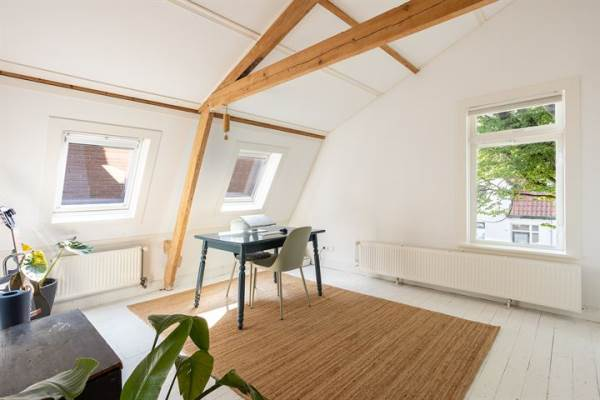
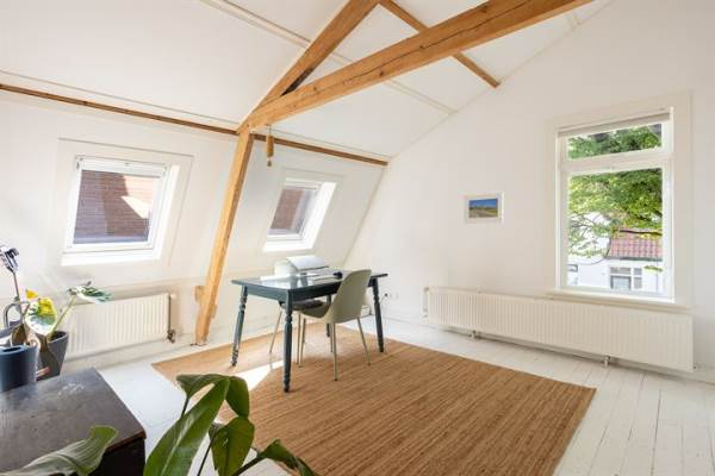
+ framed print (483, 208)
